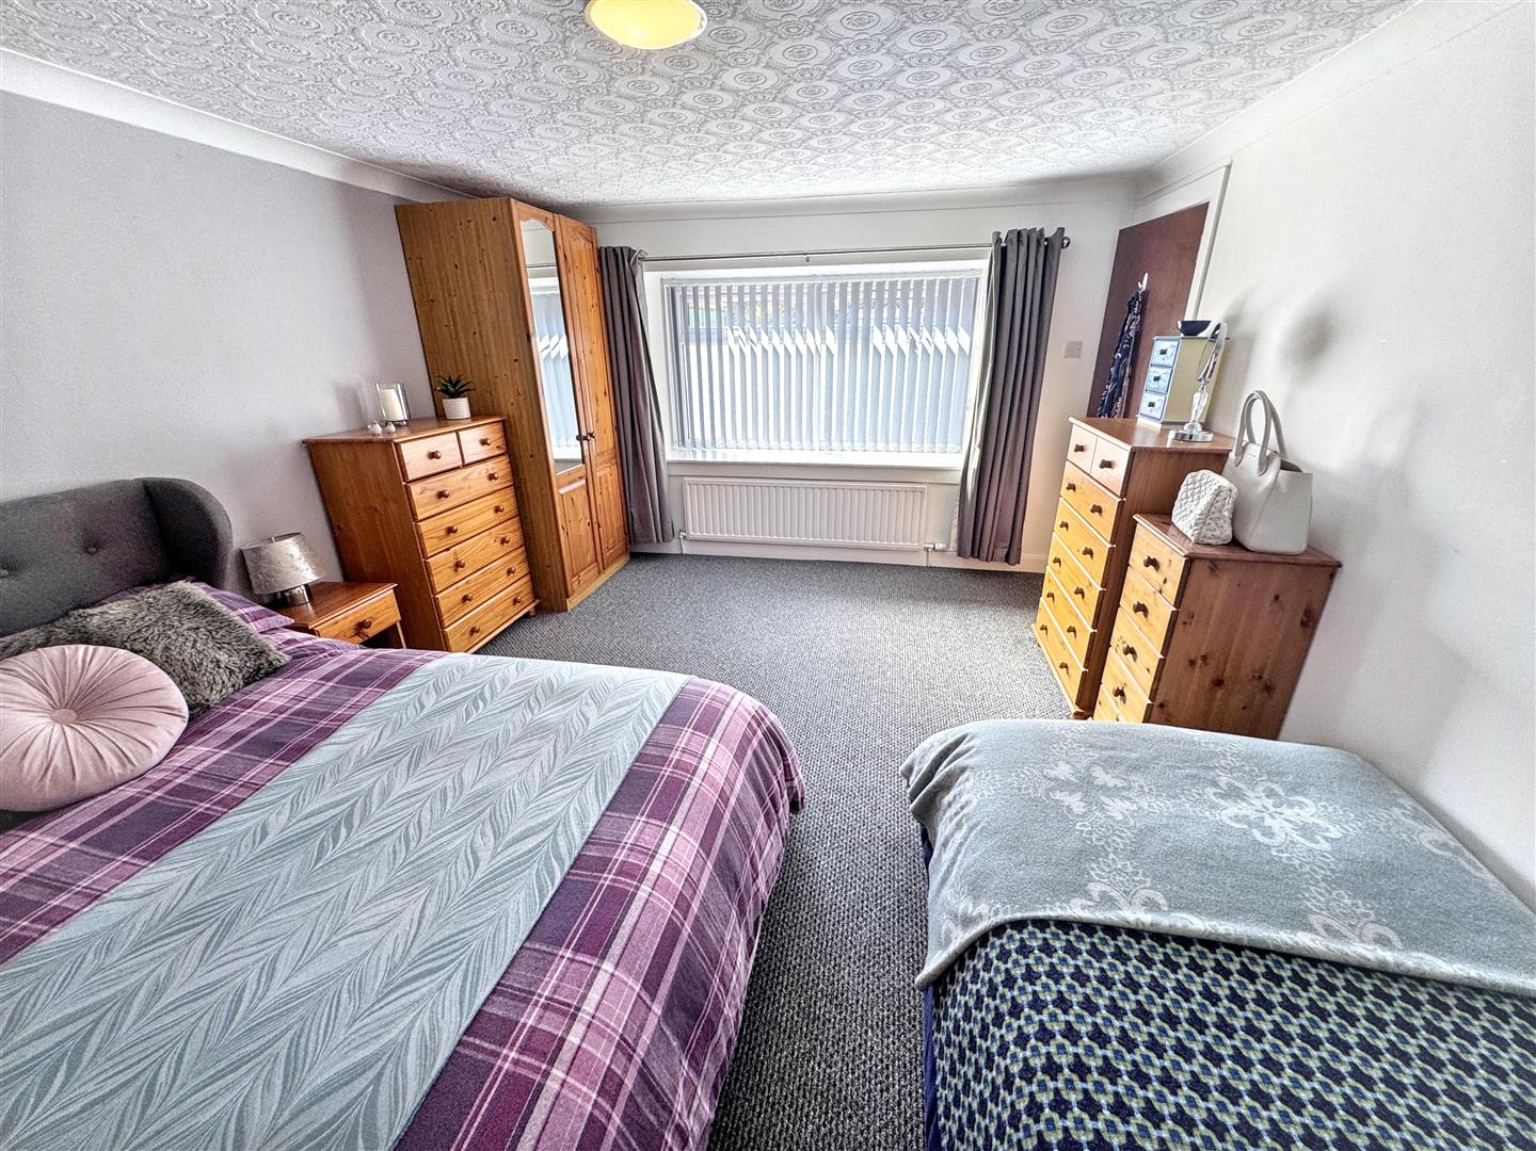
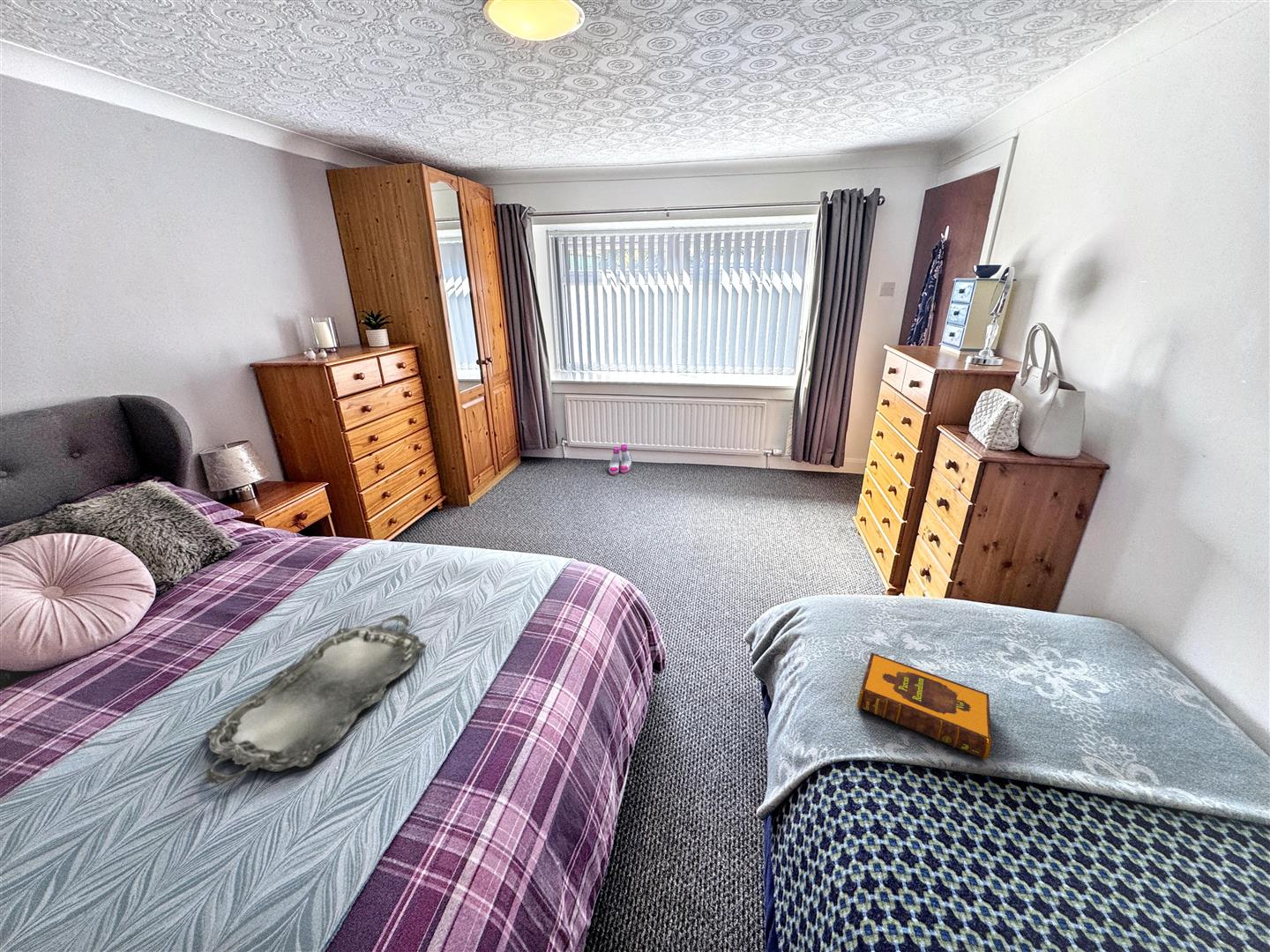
+ boots (619, 457)
+ hardback book (922, 702)
+ serving tray (327, 685)
